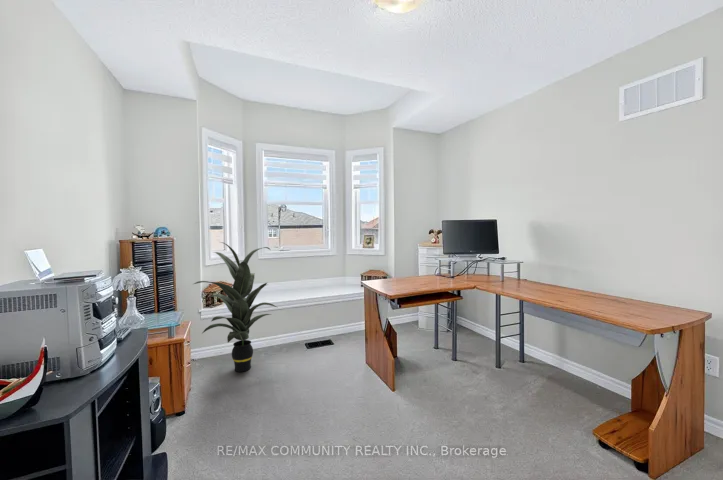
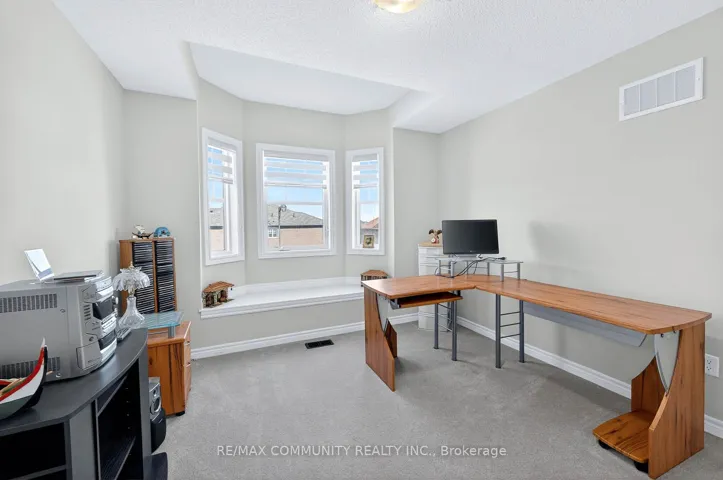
- indoor plant (236, 305)
